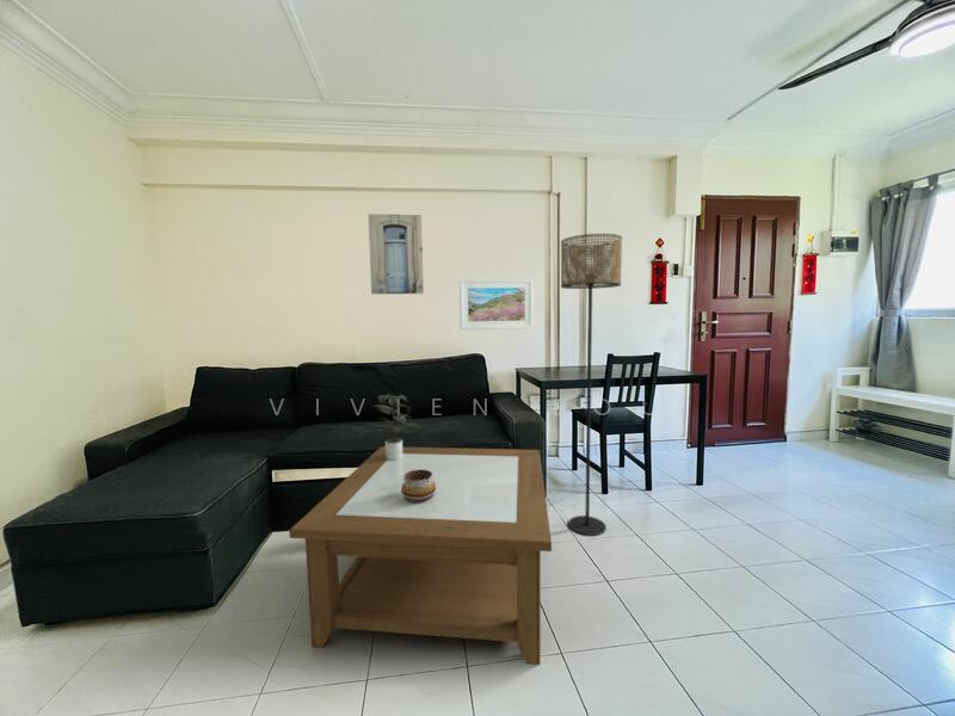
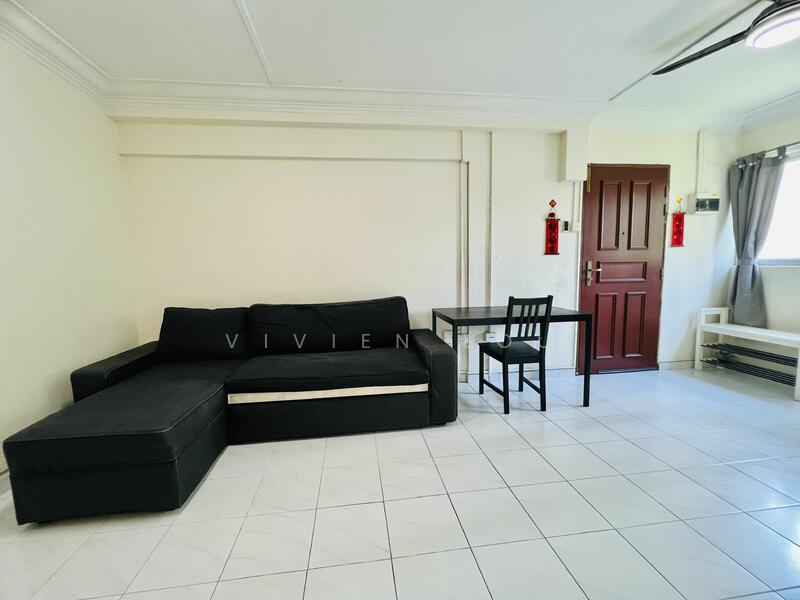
- decorative bowl (418, 484)
- wall art (396, 254)
- potted plant (398, 421)
- coffee table (443, 530)
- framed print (497, 304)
- floor lamp (589, 388)
